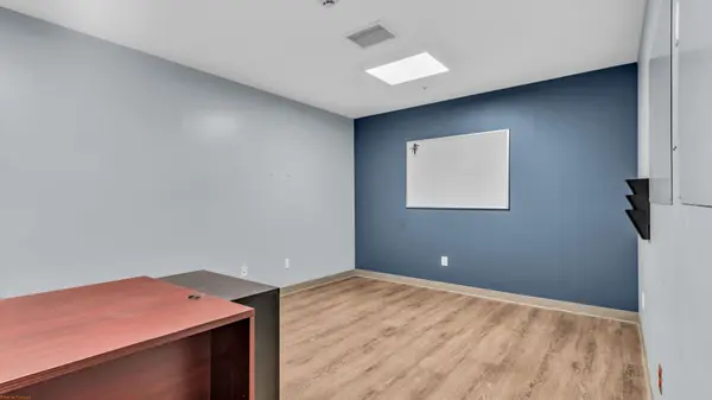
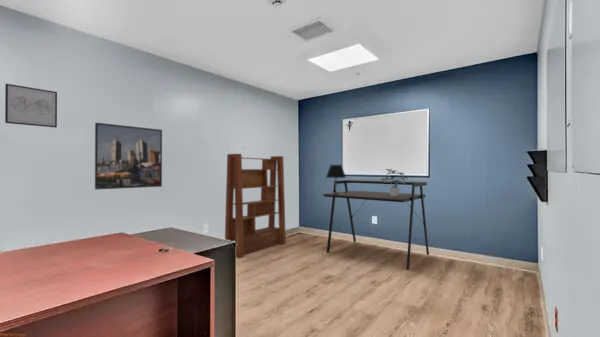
+ wall art (32, 106)
+ table lamp (335, 179)
+ bookshelf (257, 201)
+ potted plant (394, 181)
+ desk (377, 200)
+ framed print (131, 157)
